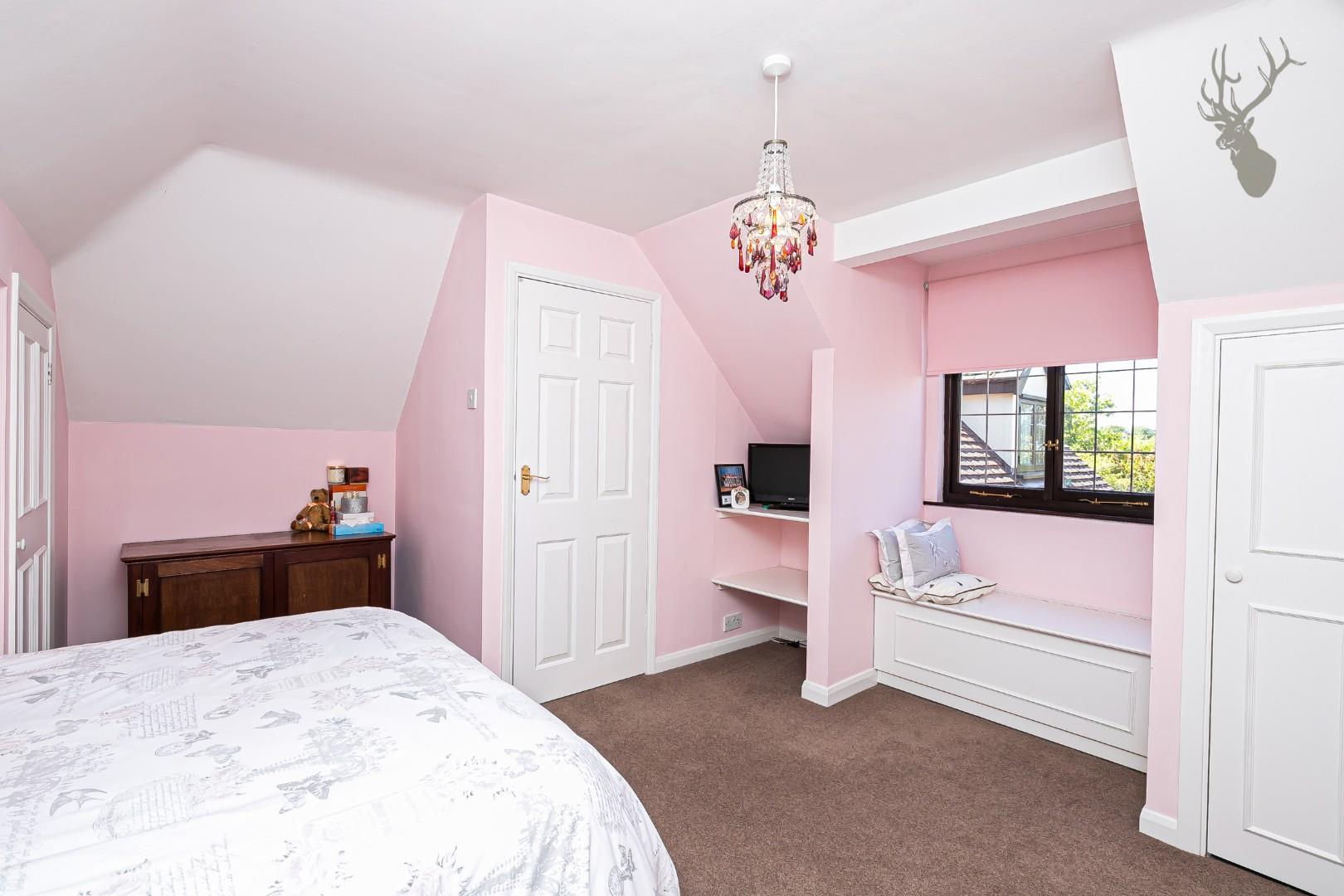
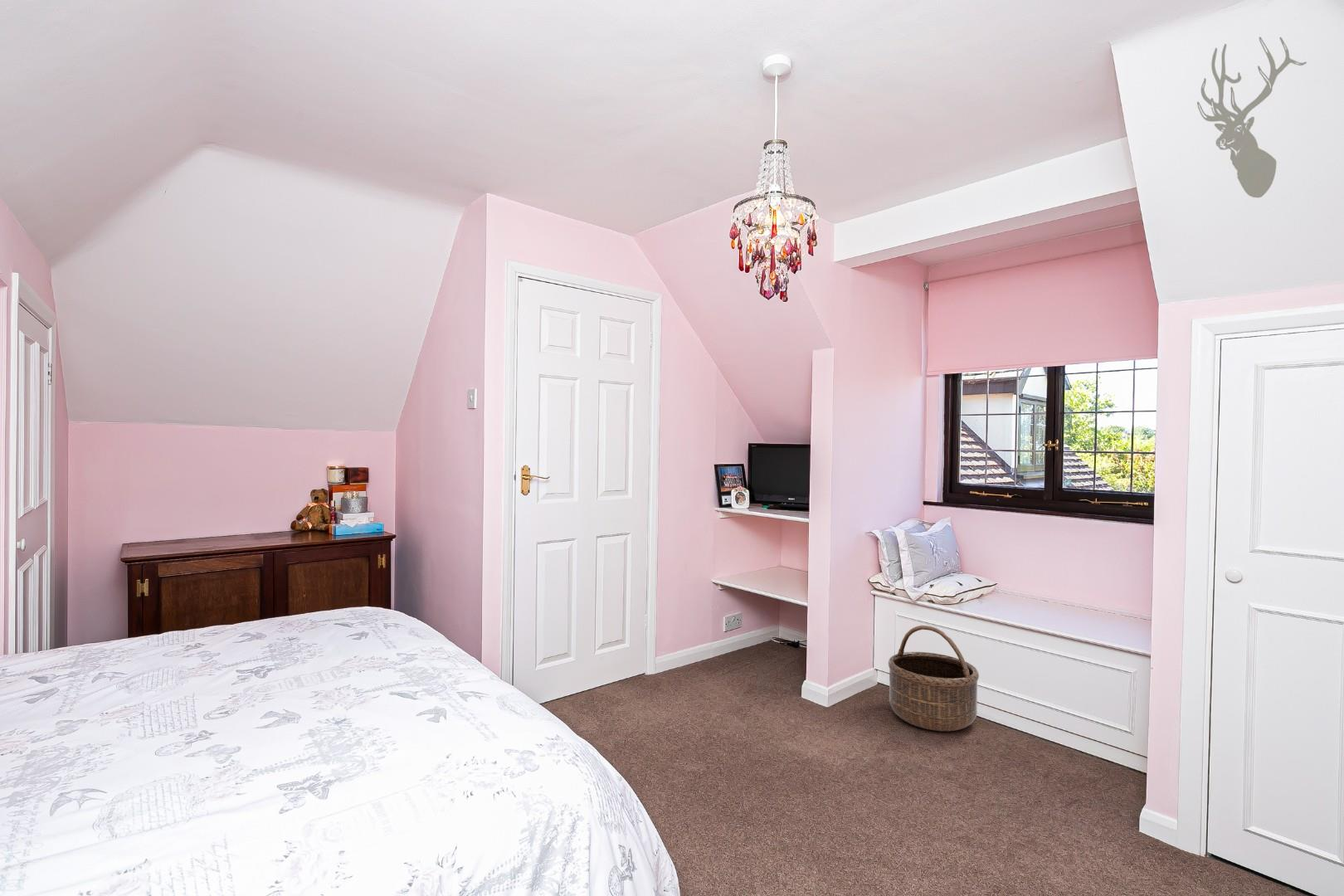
+ basket (932, 672)
